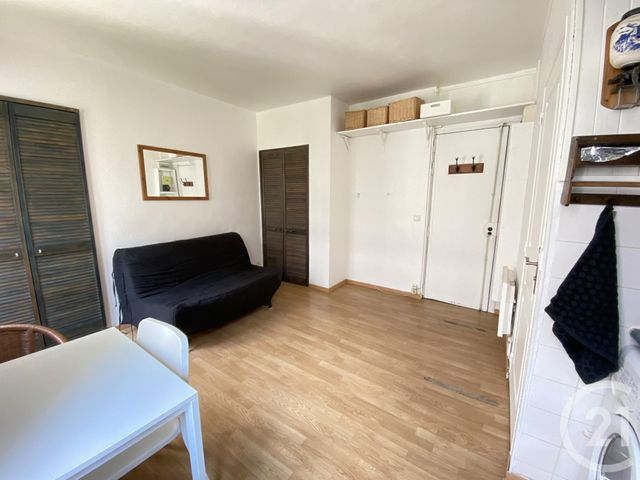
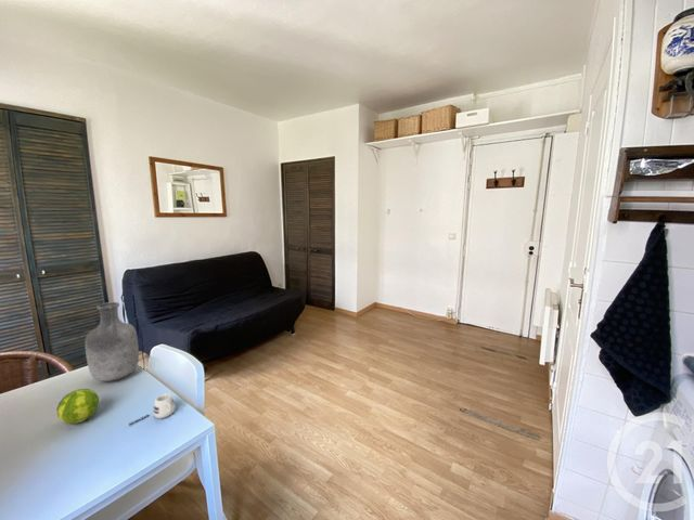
+ vase (112, 341)
+ mug (154, 411)
+ fruit (78, 405)
